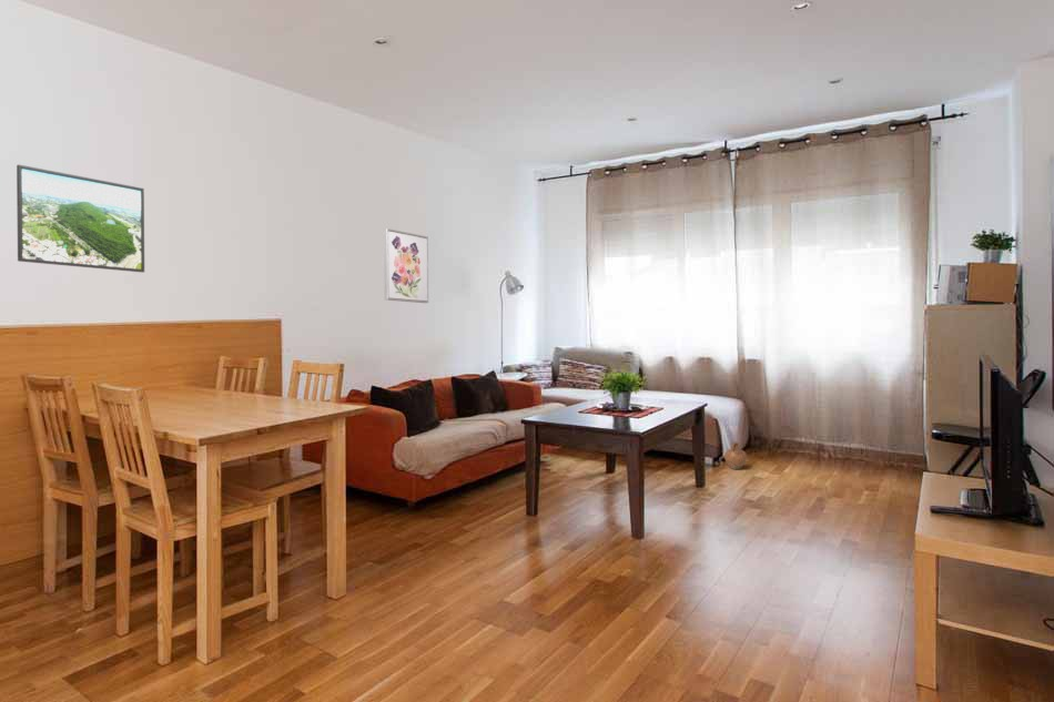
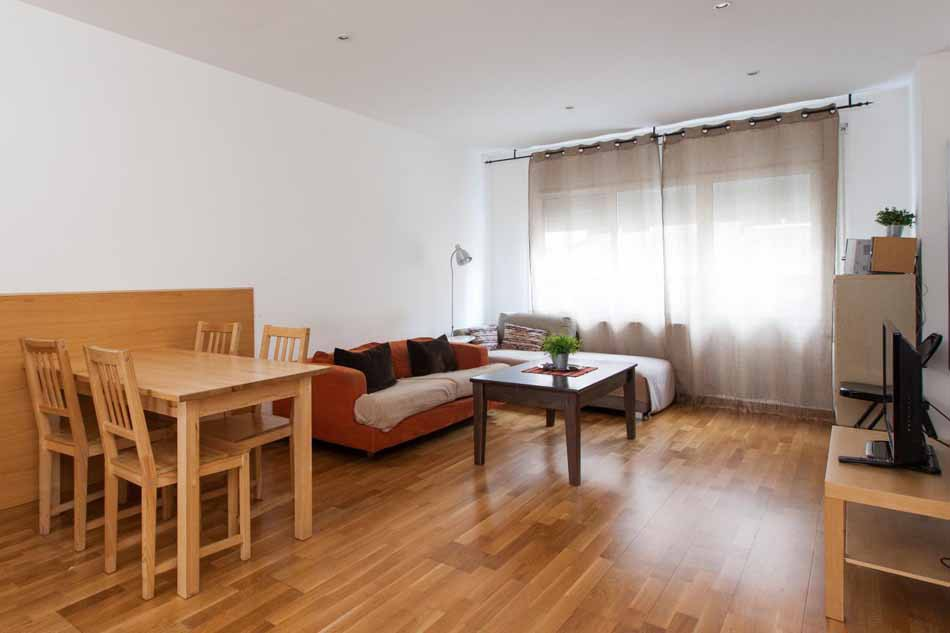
- ceramic jug (736, 455)
- wall art (406, 266)
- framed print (84, 222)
